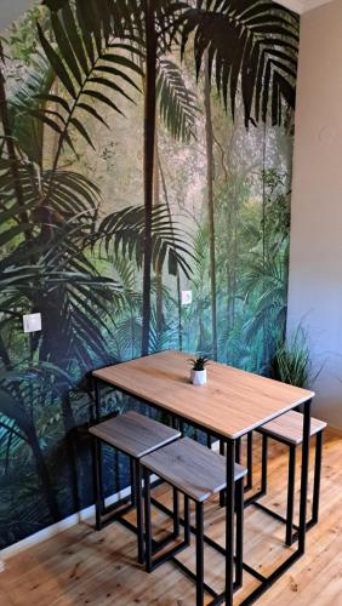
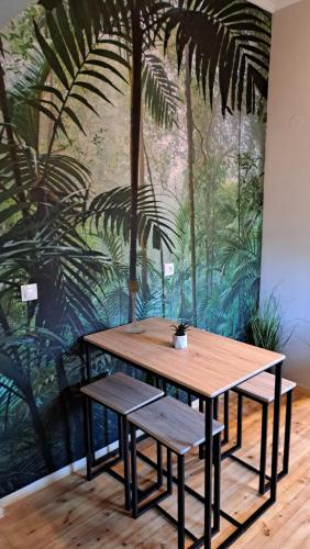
+ candle holder (133, 305)
